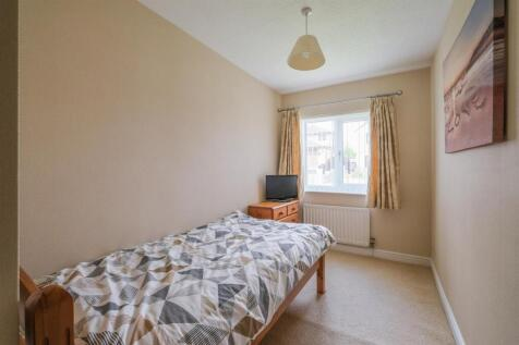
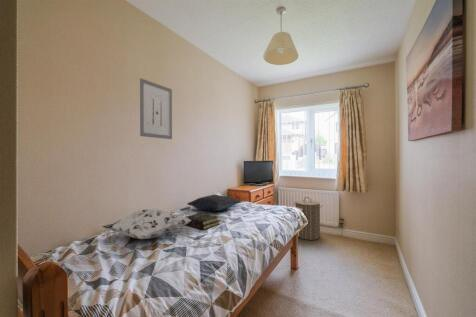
+ decorative pillow (148, 223)
+ laundry hamper (307, 216)
+ wall art (157, 111)
+ book (201, 220)
+ pillow (214, 202)
